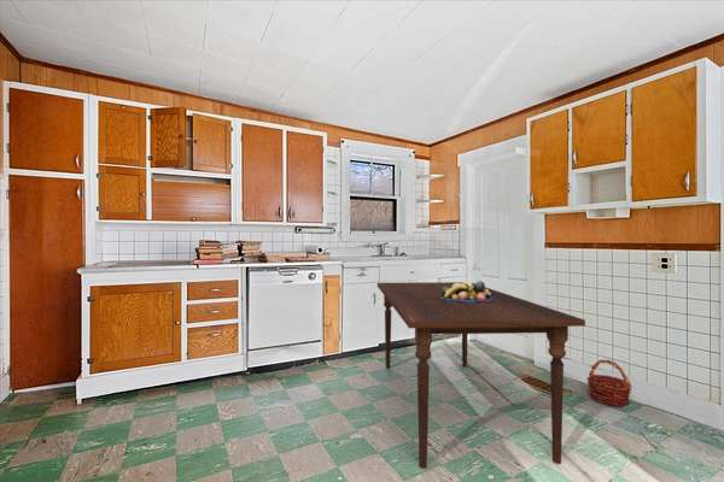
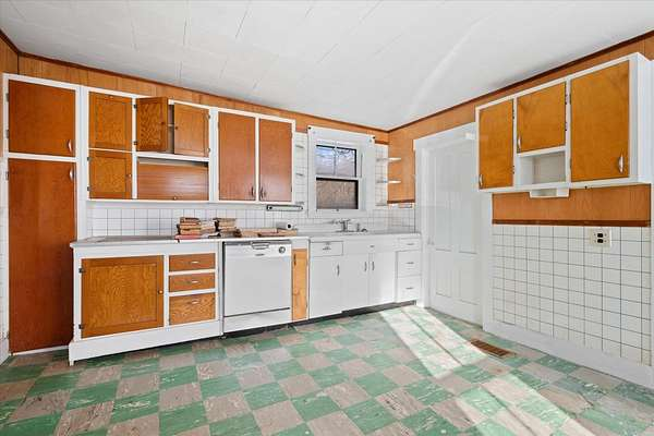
- fruit bowl (466, 288)
- dining table (462, 348)
- basket (608, 378)
